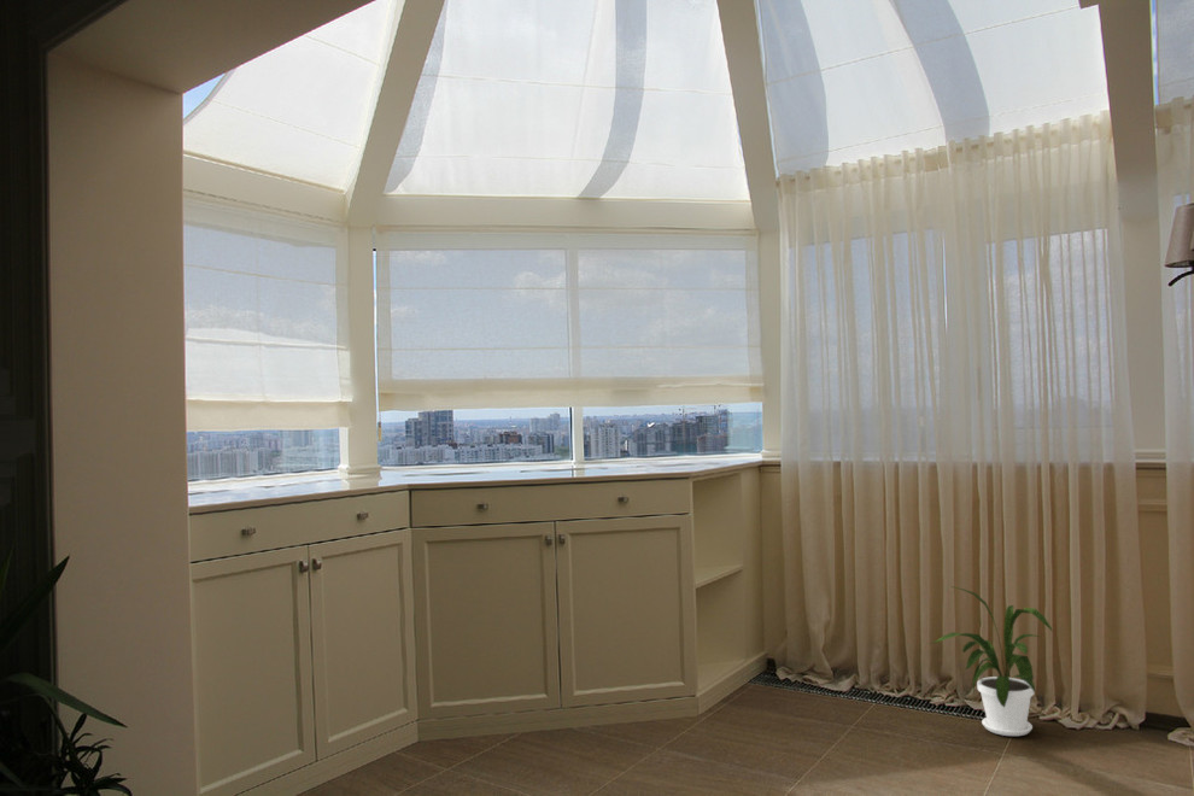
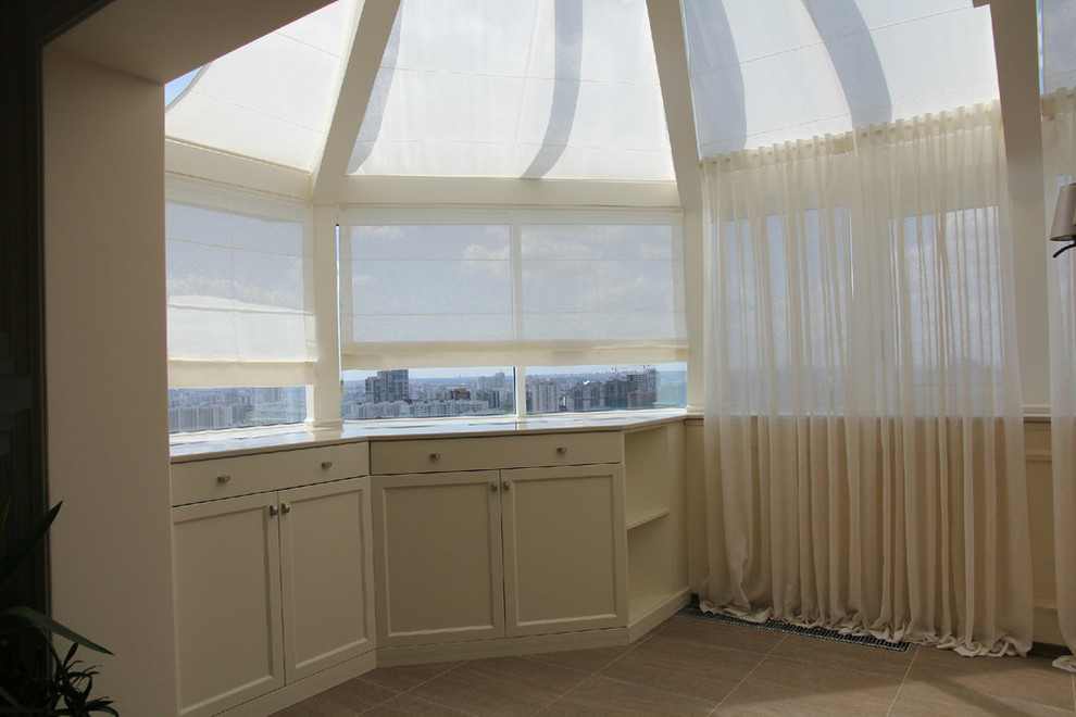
- house plant (997, 660)
